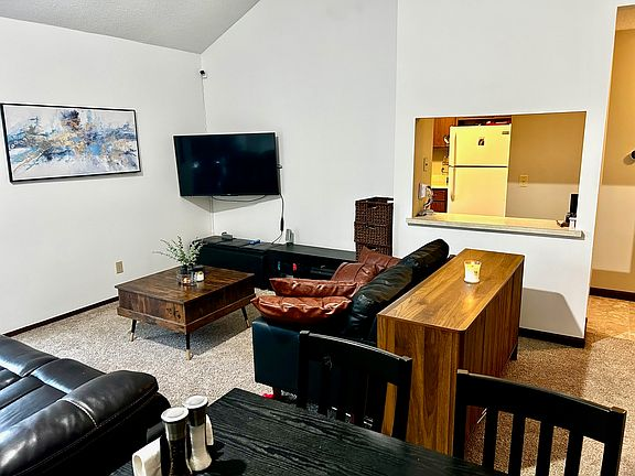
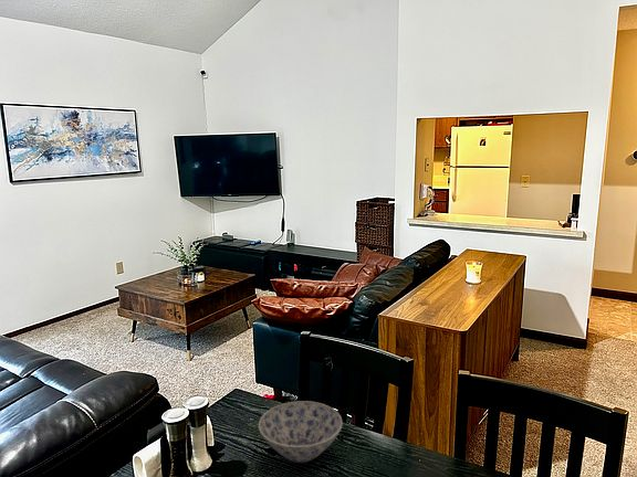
+ bowl (301, 438)
